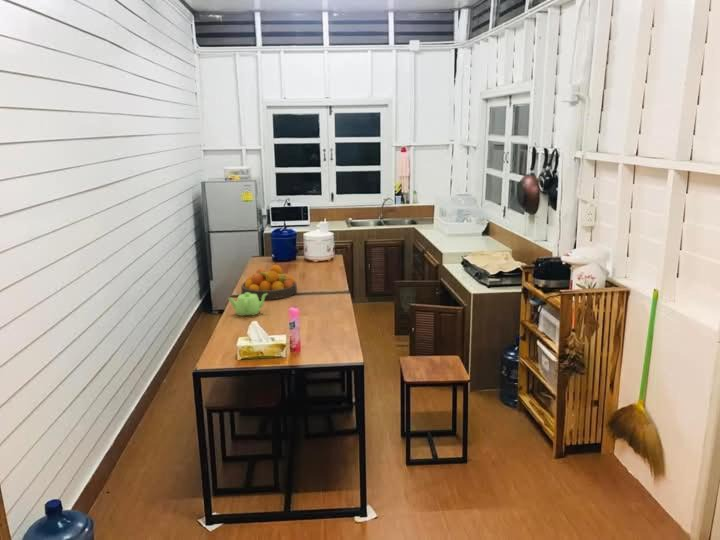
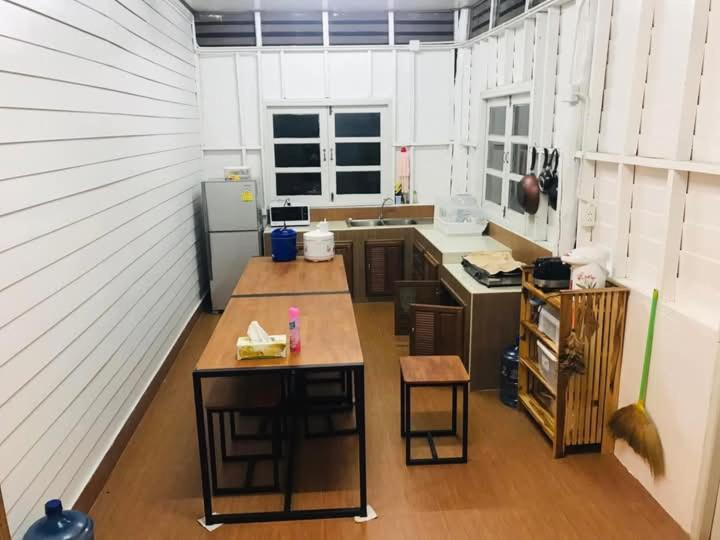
- teapot (248, 302)
- fruit bowl (268, 280)
